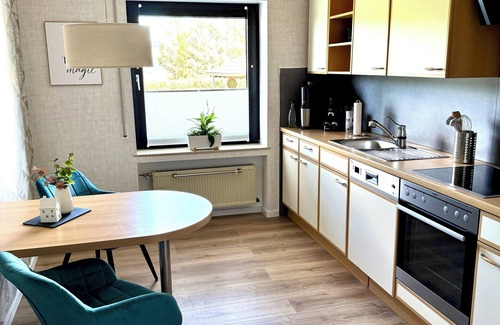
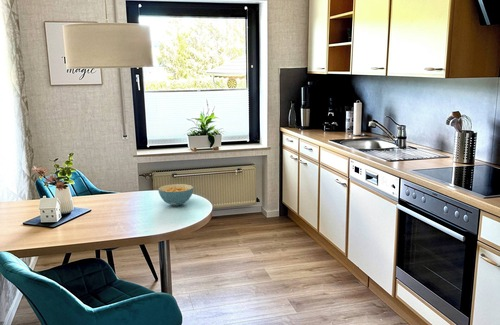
+ cereal bowl (176, 196)
